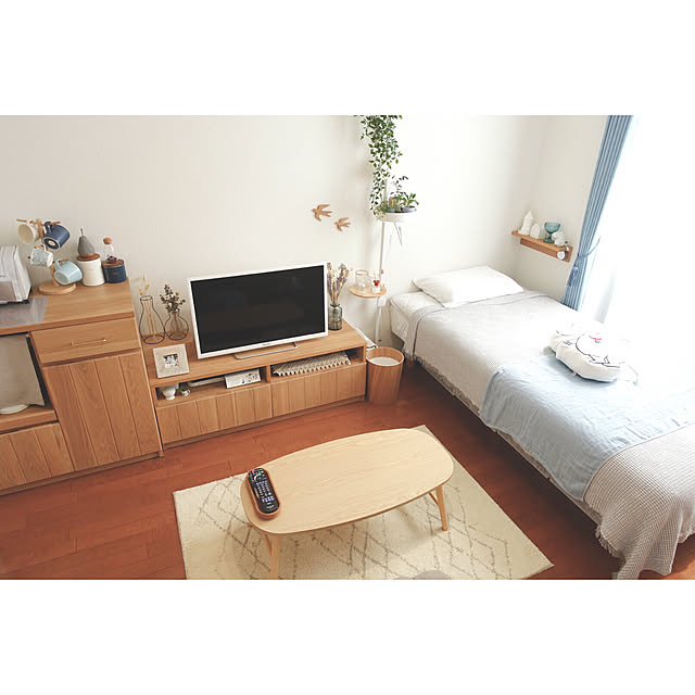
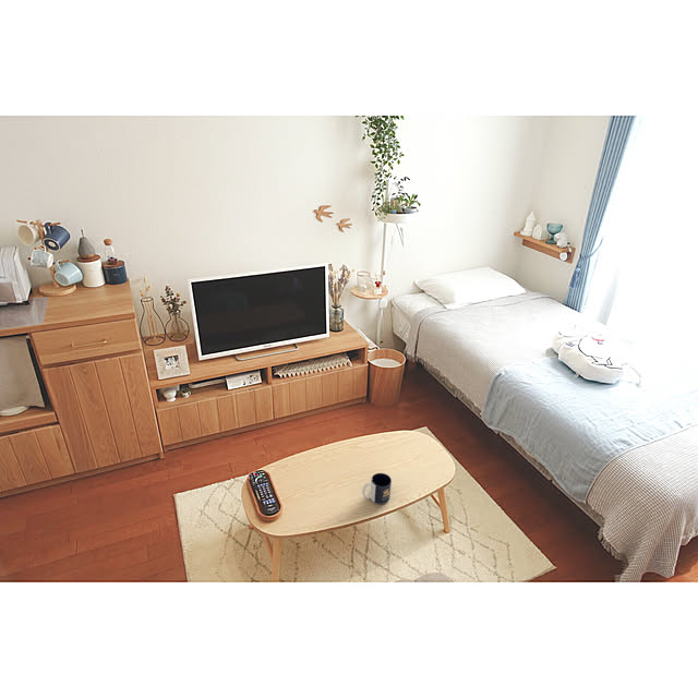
+ mug (376, 489)
